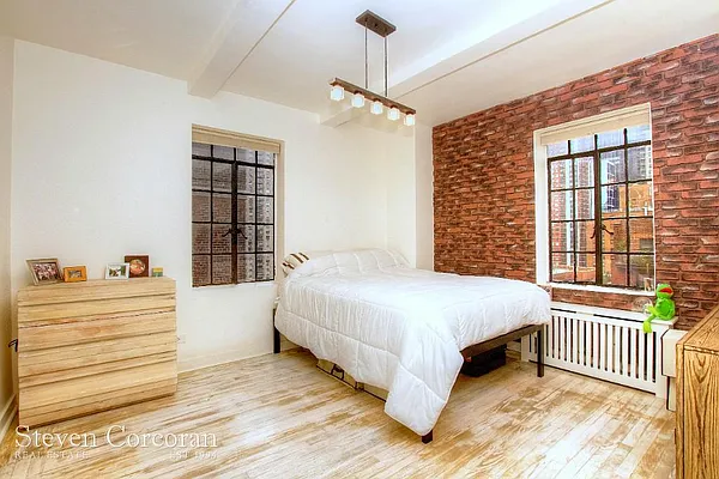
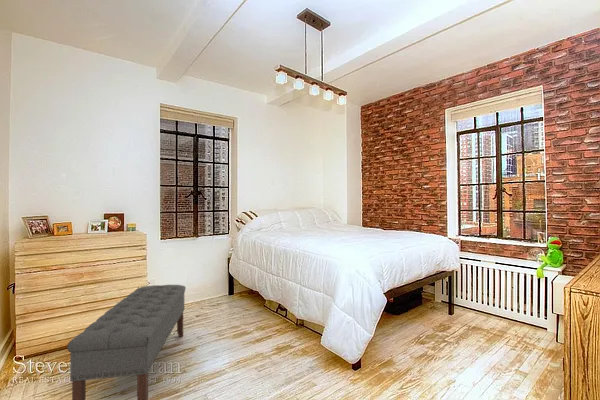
+ bench (141, 335)
